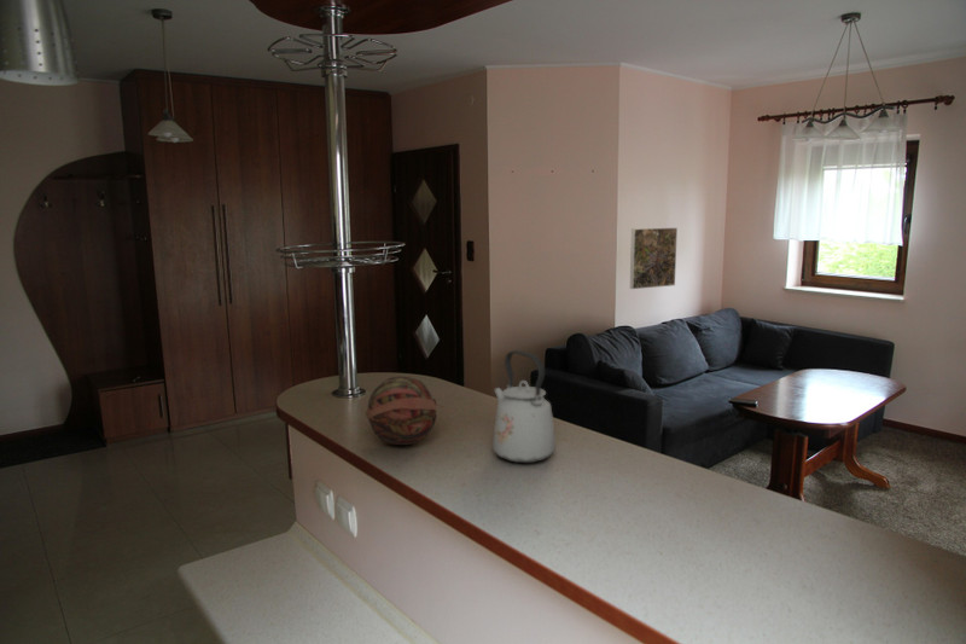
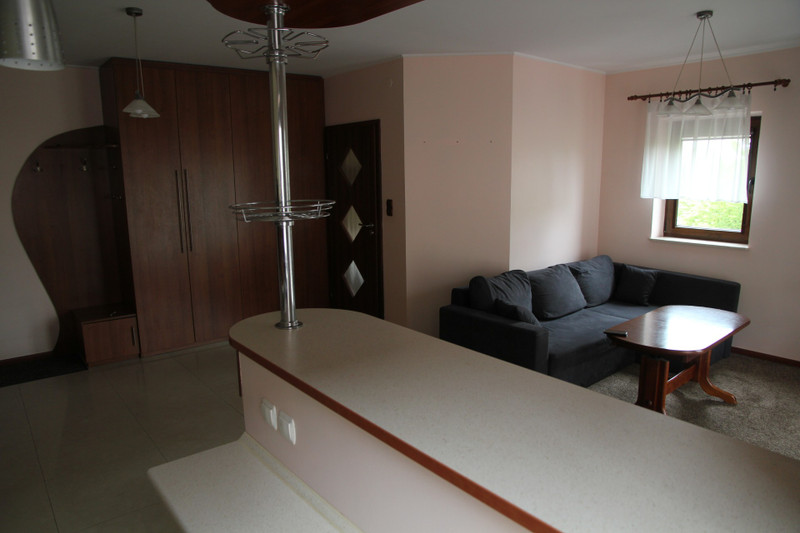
- decorative ball (401, 410)
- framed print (653, 257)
- kettle (517, 401)
